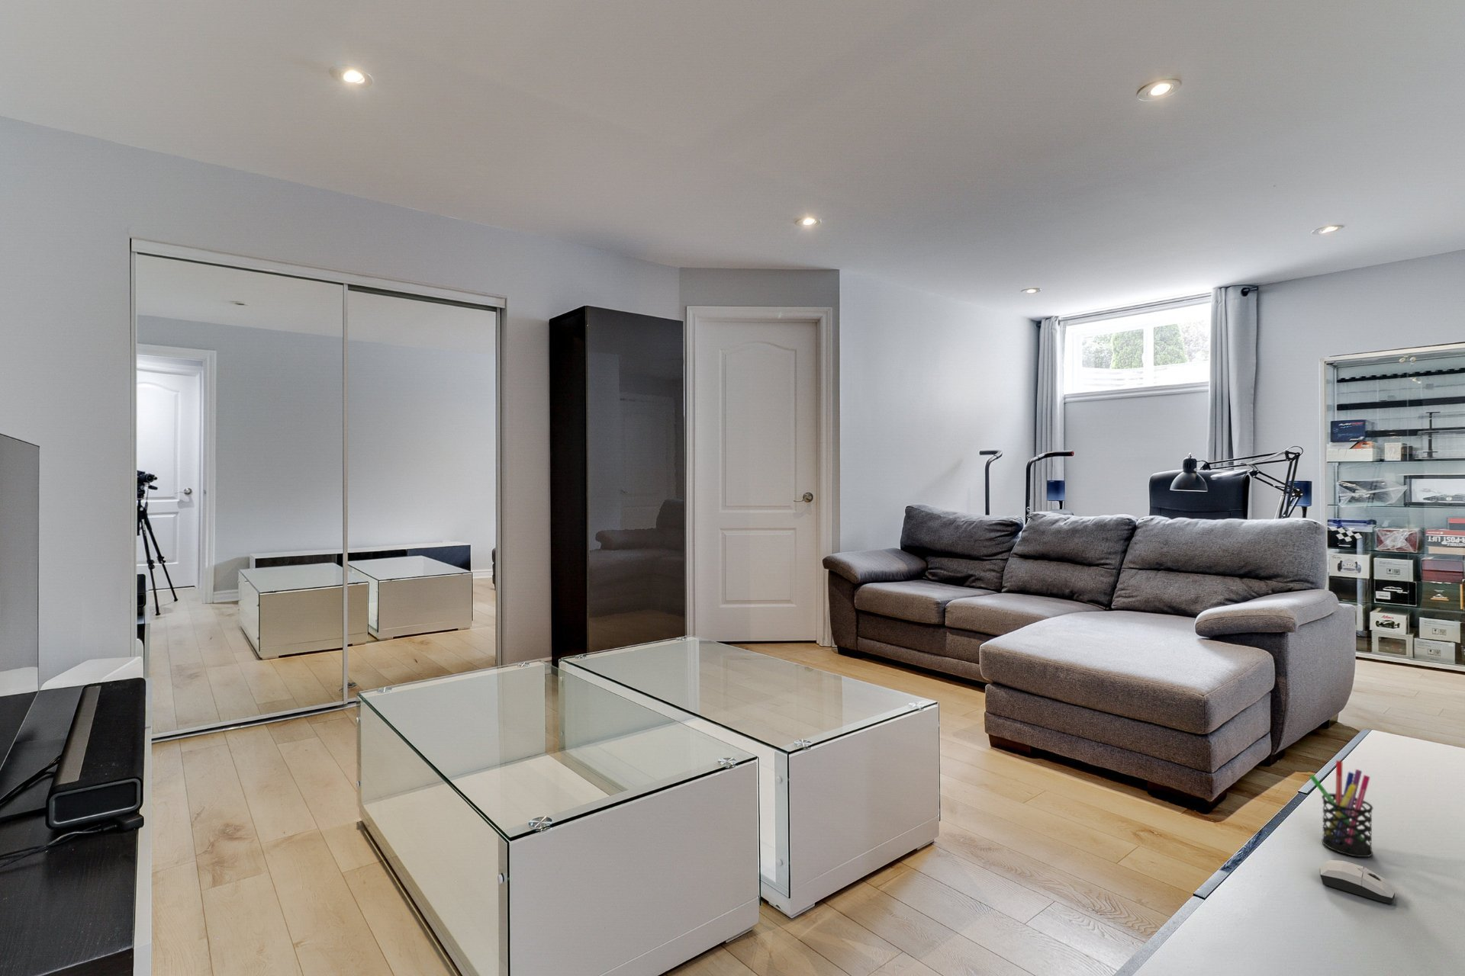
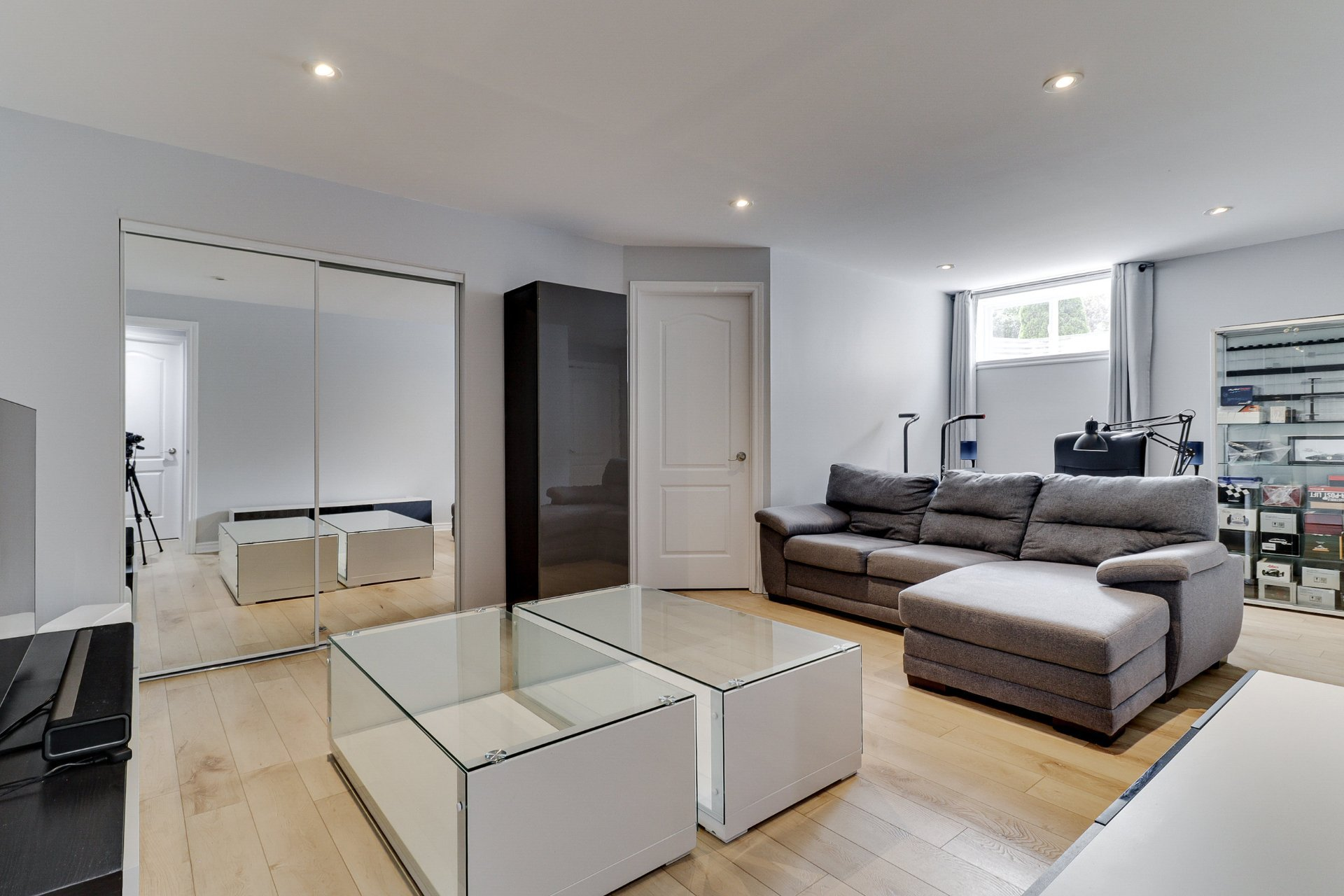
- computer mouse (1356, 878)
- pen holder (1340, 805)
